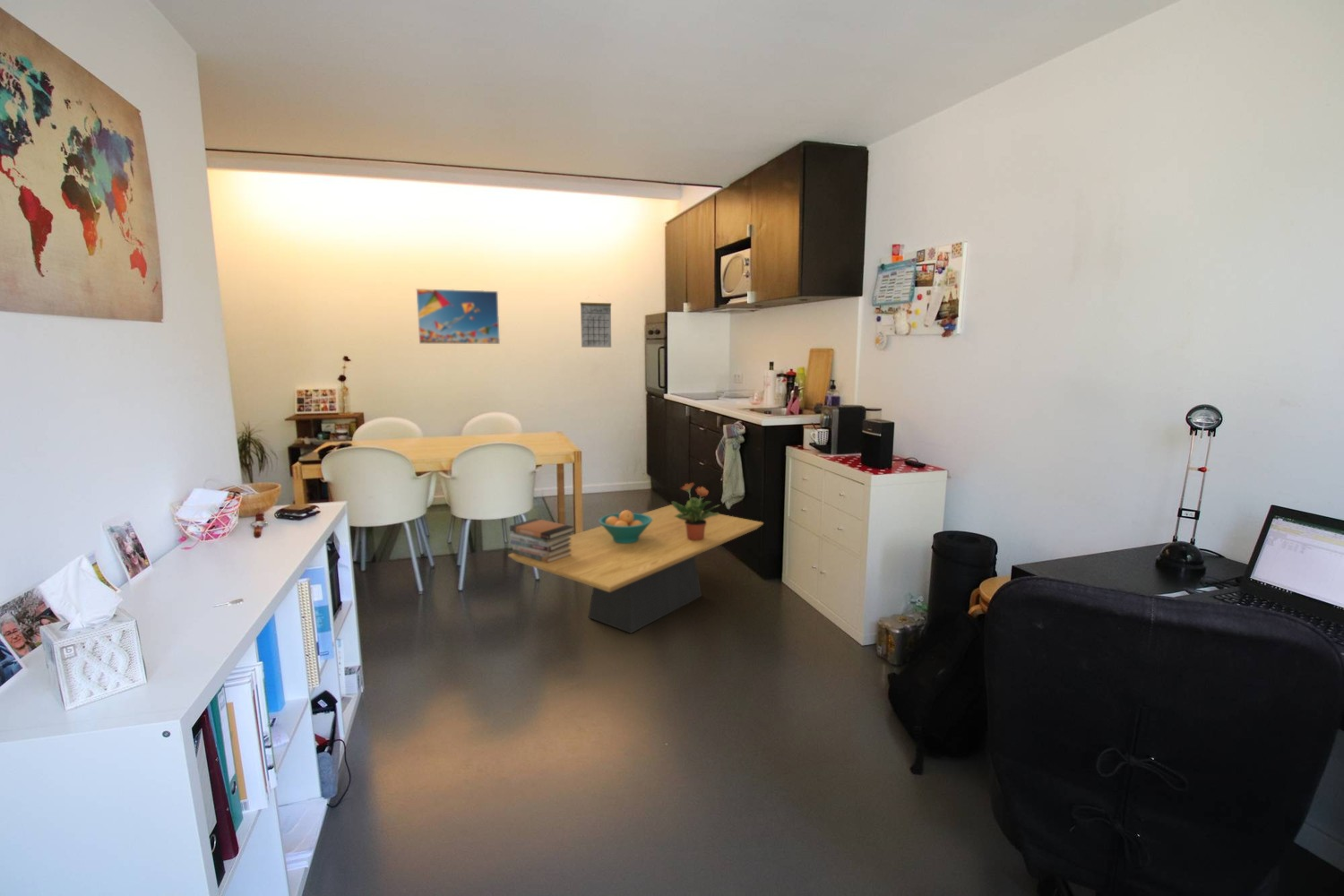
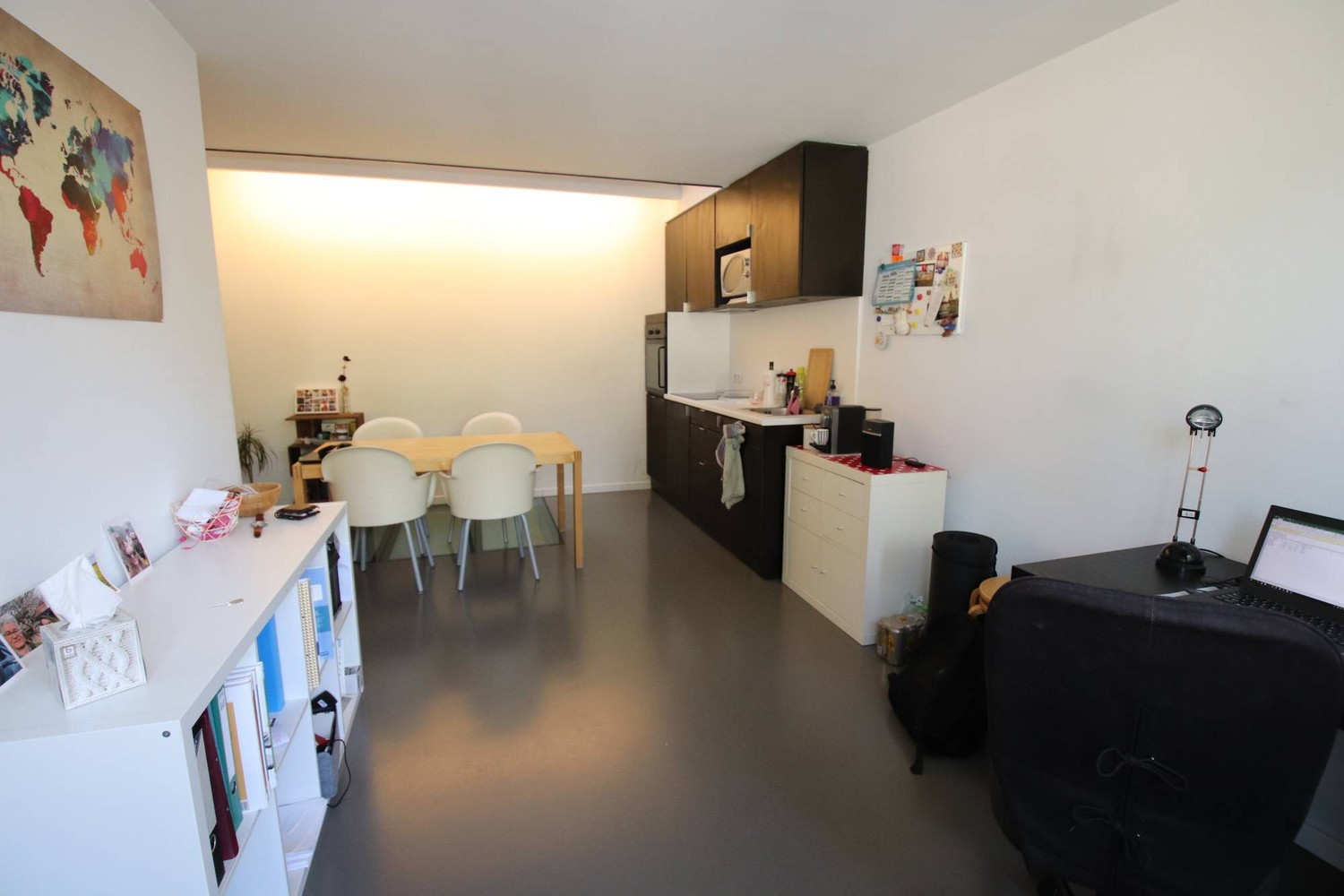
- coffee table (647, 572)
- book stack (541, 539)
- potted plant (694, 511)
- fruit bowl (625, 524)
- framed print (459, 317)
- calendar (596, 320)
